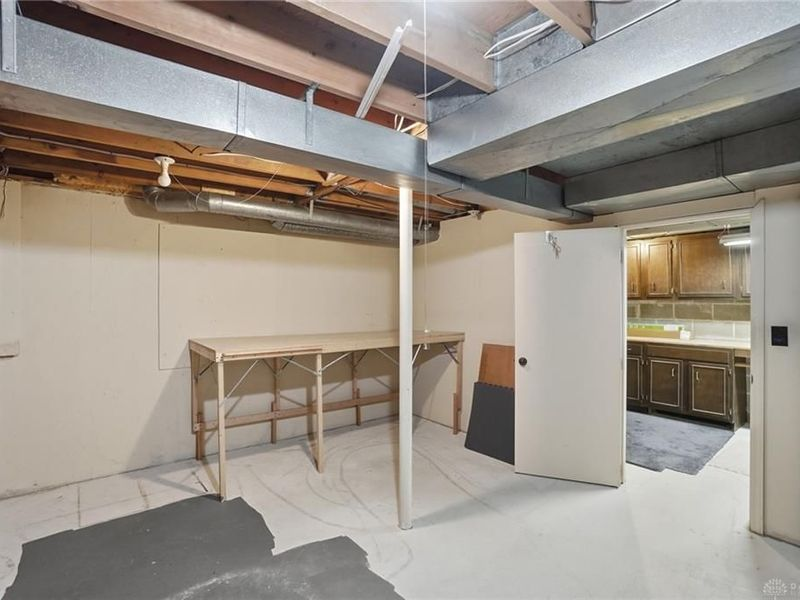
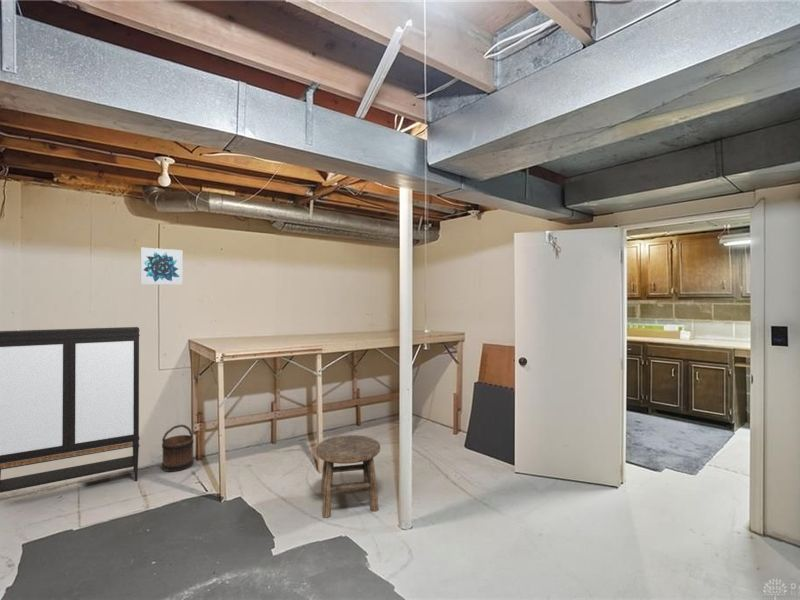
+ bucket (178, 445)
+ storage cabinet (70, 409)
+ stool (348, 470)
+ wall art (161, 266)
